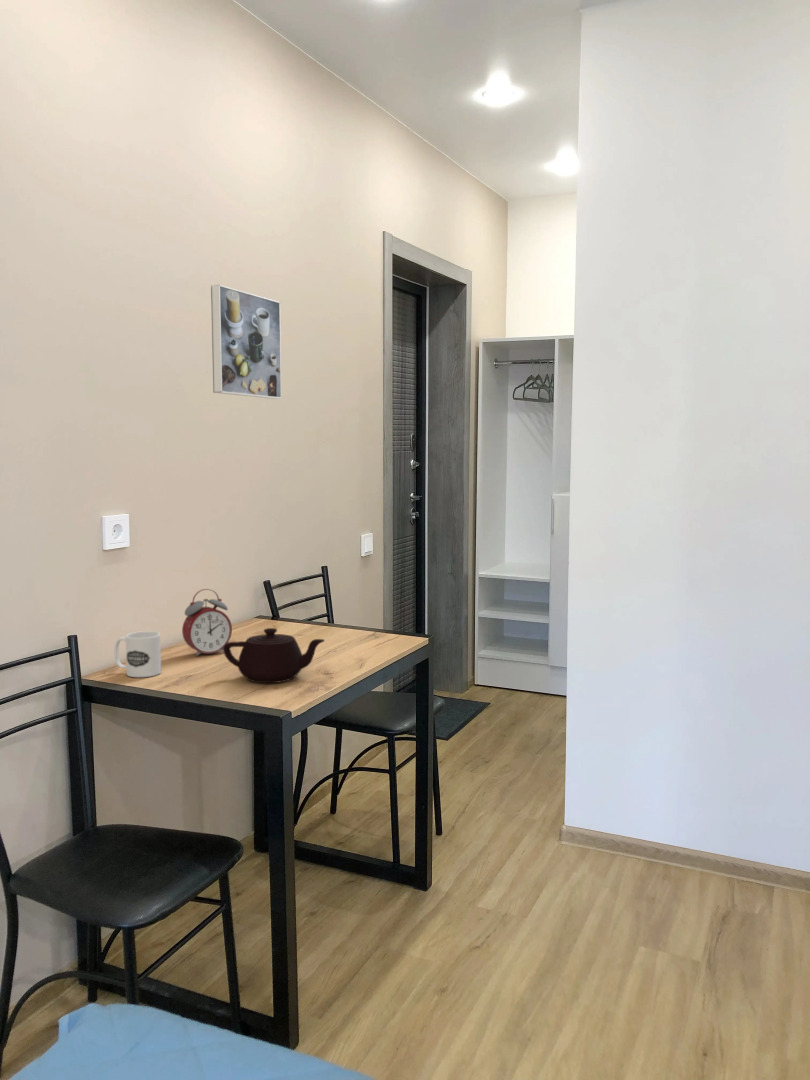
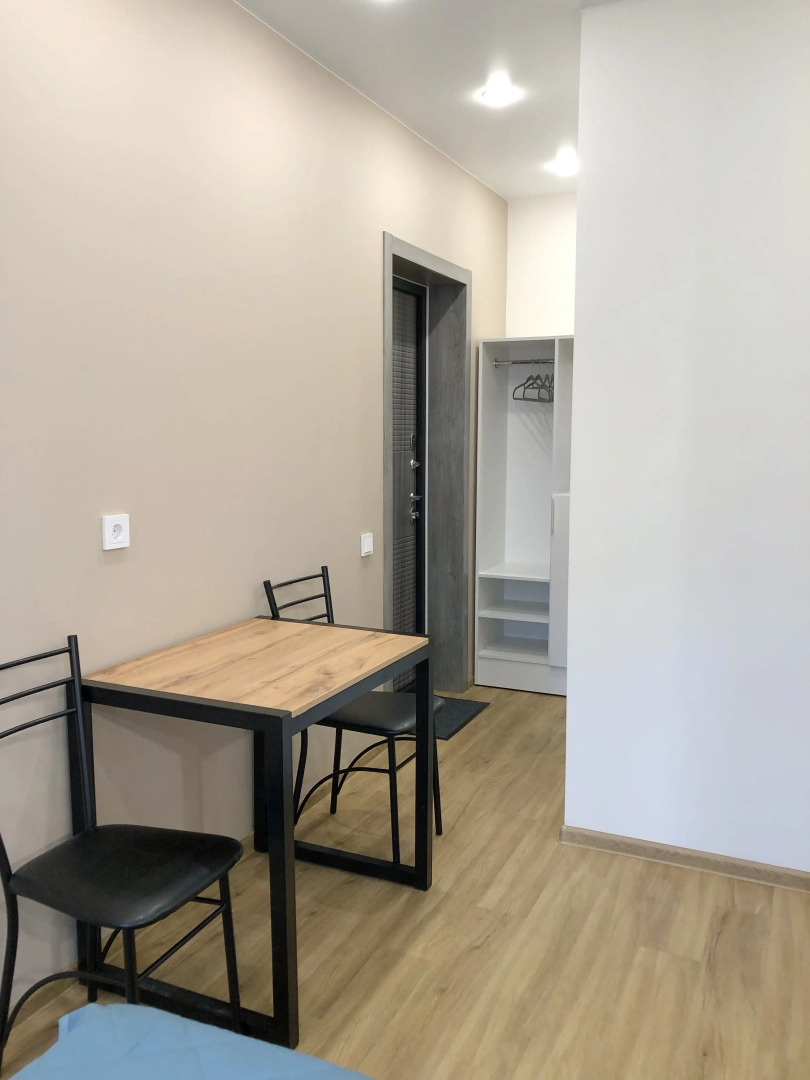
- teapot (274, 653)
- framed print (248, 345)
- mug (136, 653)
- alarm clock (206, 620)
